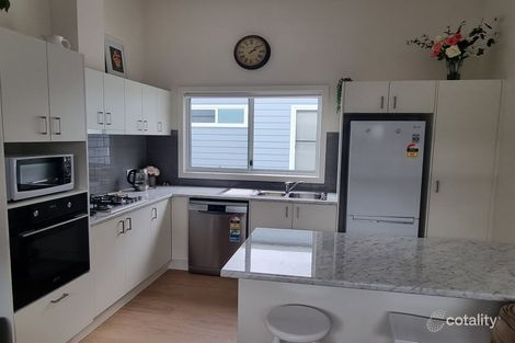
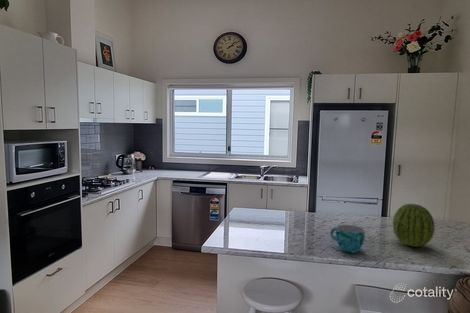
+ cup (348, 238)
+ fruit (412, 224)
